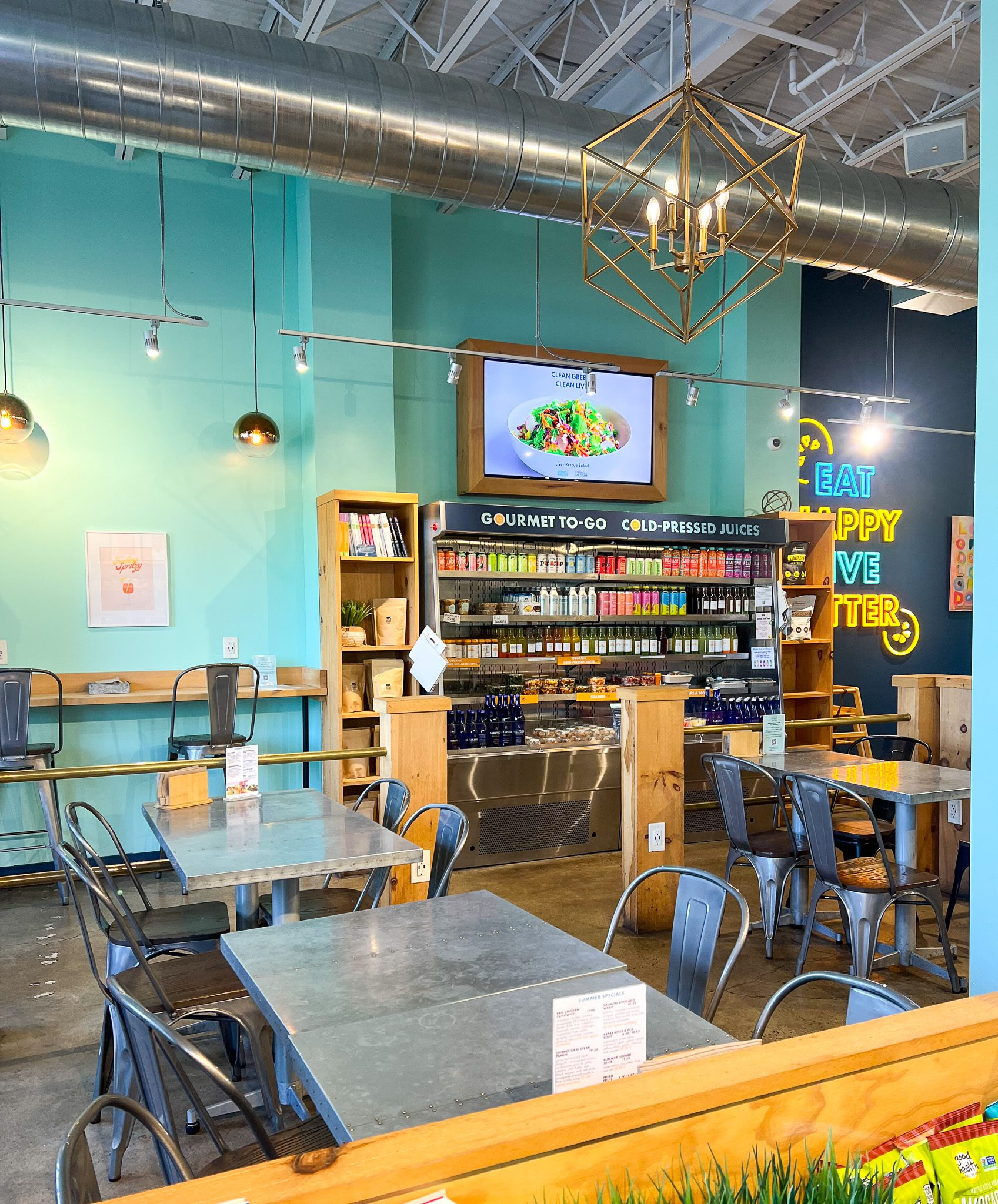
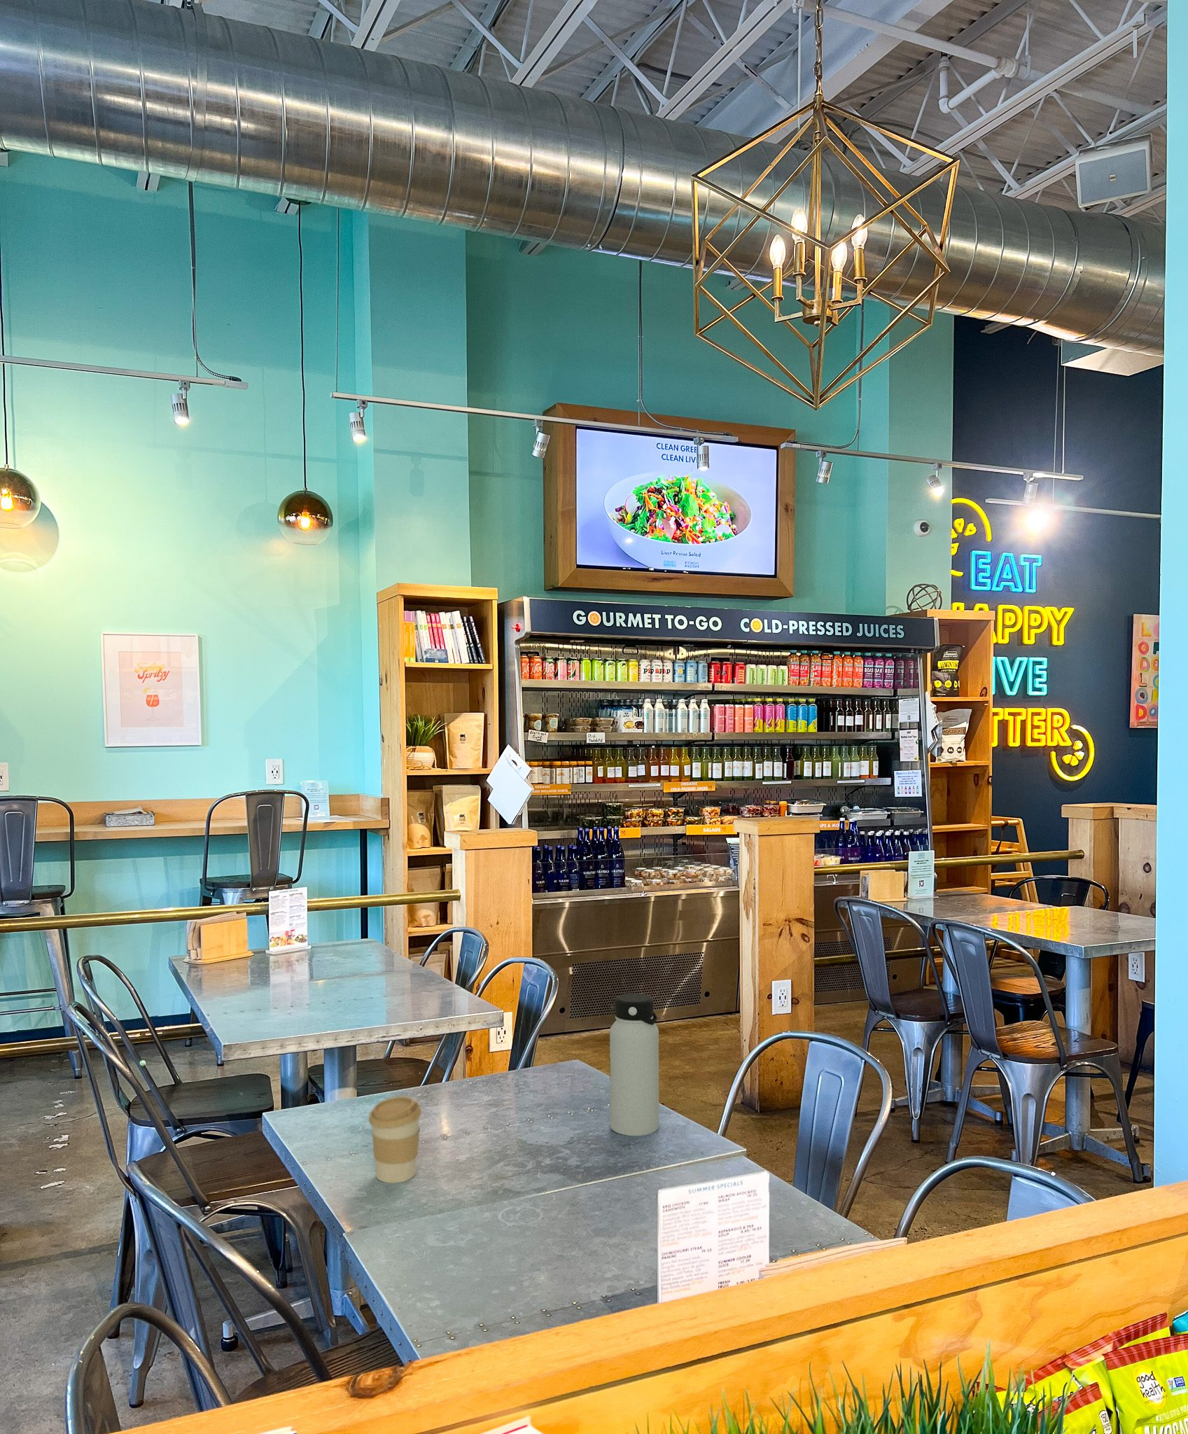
+ coffee cup (395, 1139)
+ water bottle (634, 1062)
